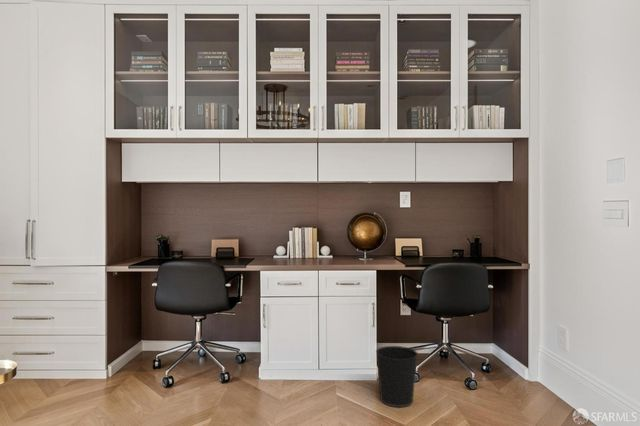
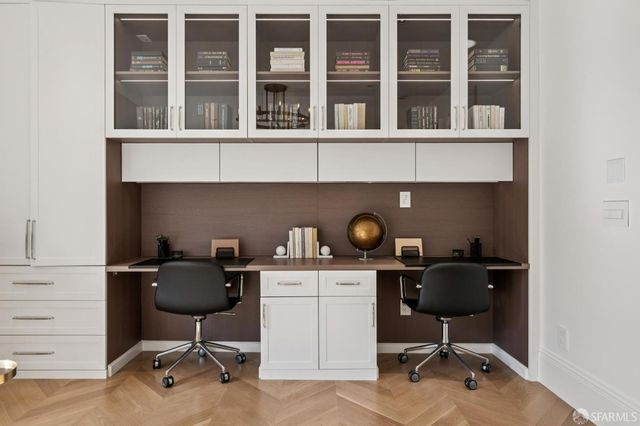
- wastebasket (396, 376)
